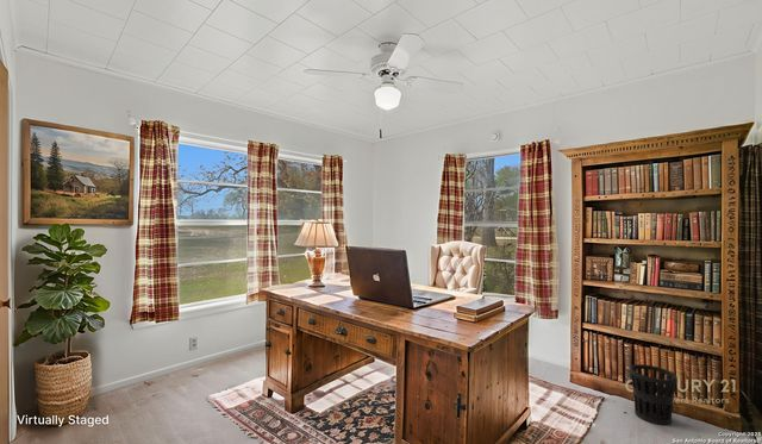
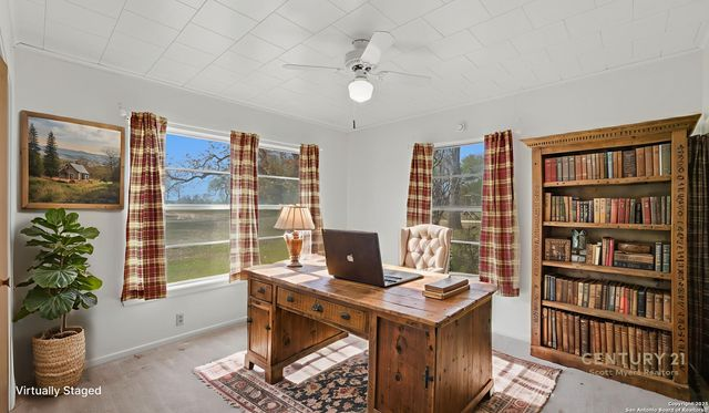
- wastebasket (652, 394)
